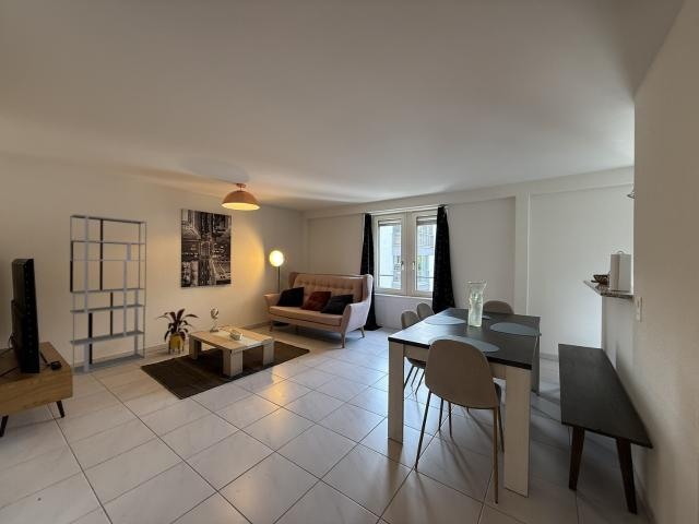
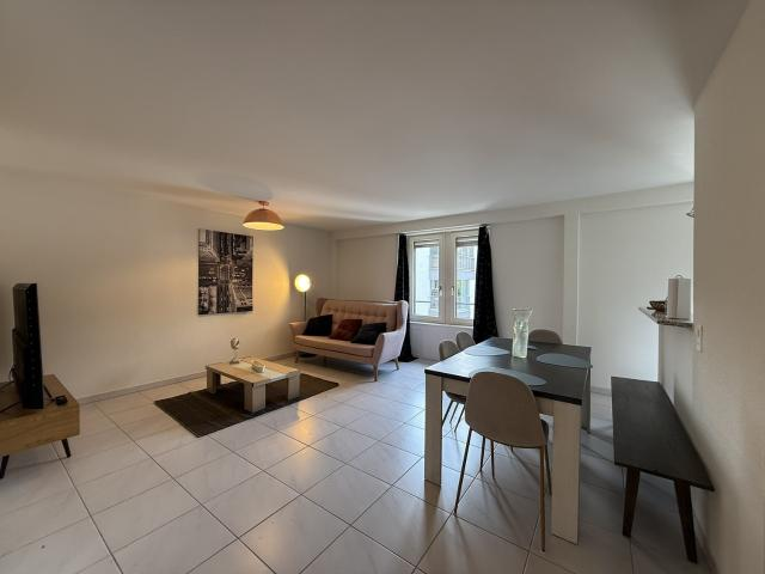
- shelving unit (109, 291)
- house plant (175, 331)
